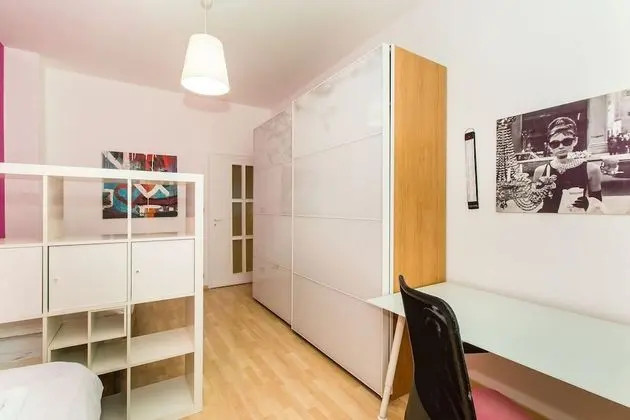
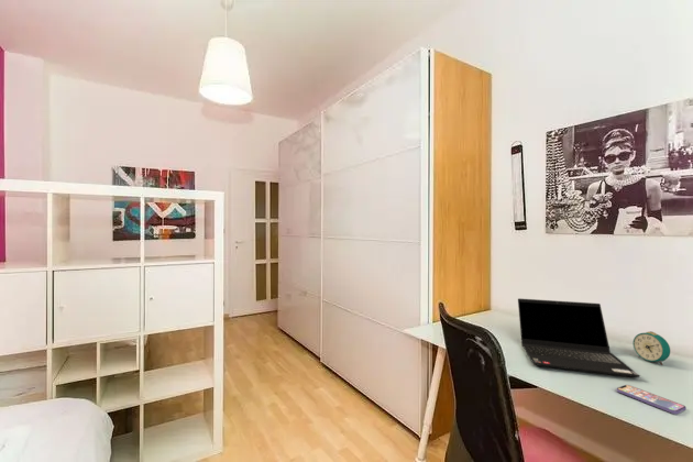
+ laptop computer (569, 332)
+ smartphone (649, 398)
+ alarm clock (652, 345)
